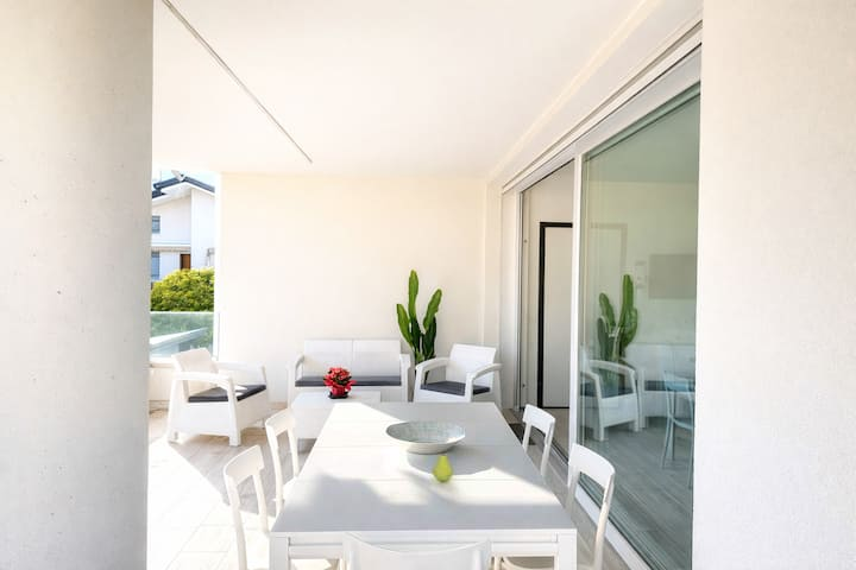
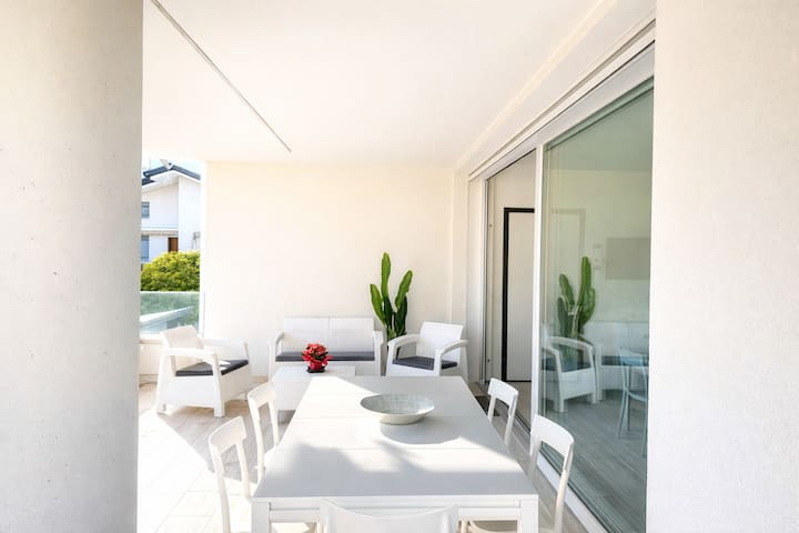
- fruit (442, 464)
